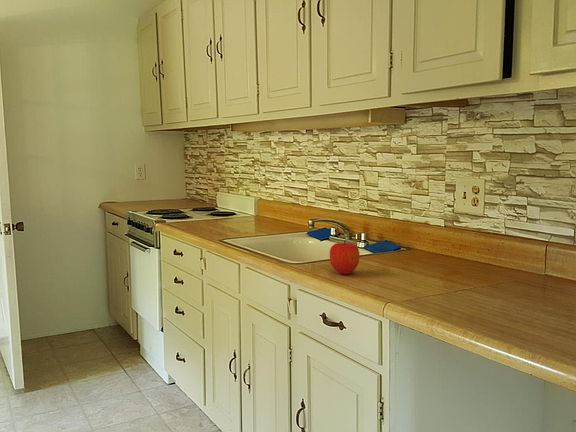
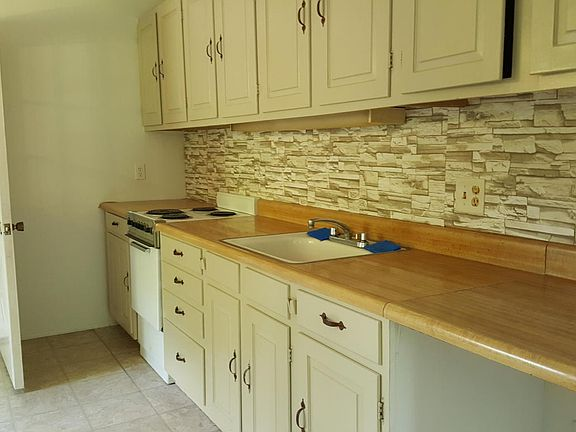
- fruit (344, 256)
